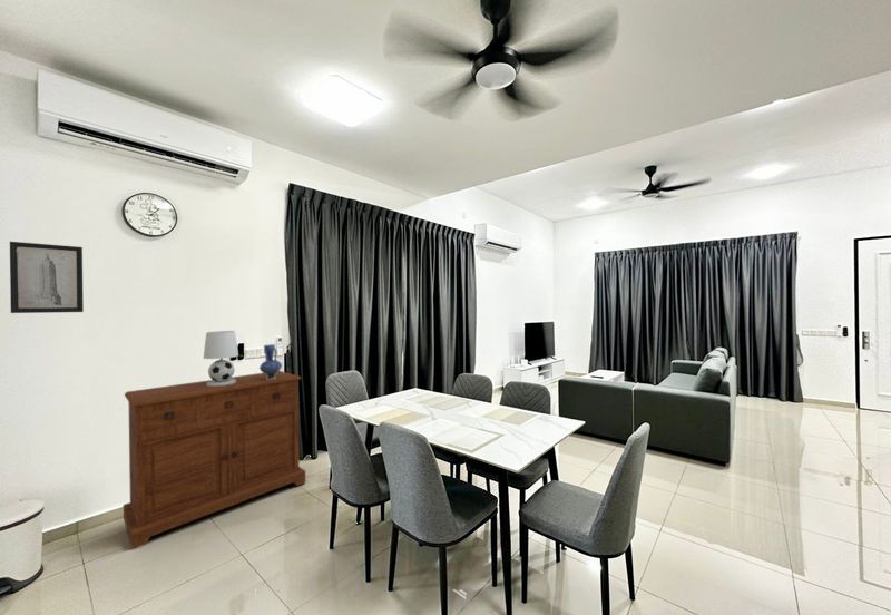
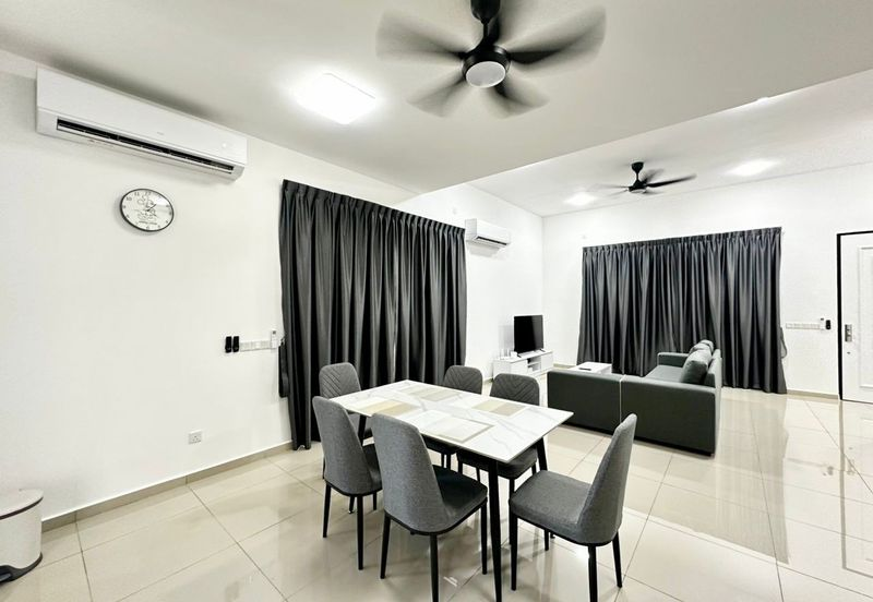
- vase (271, 361)
- sideboard (222, 440)
- wall art (48, 279)
- table lamp (221, 357)
